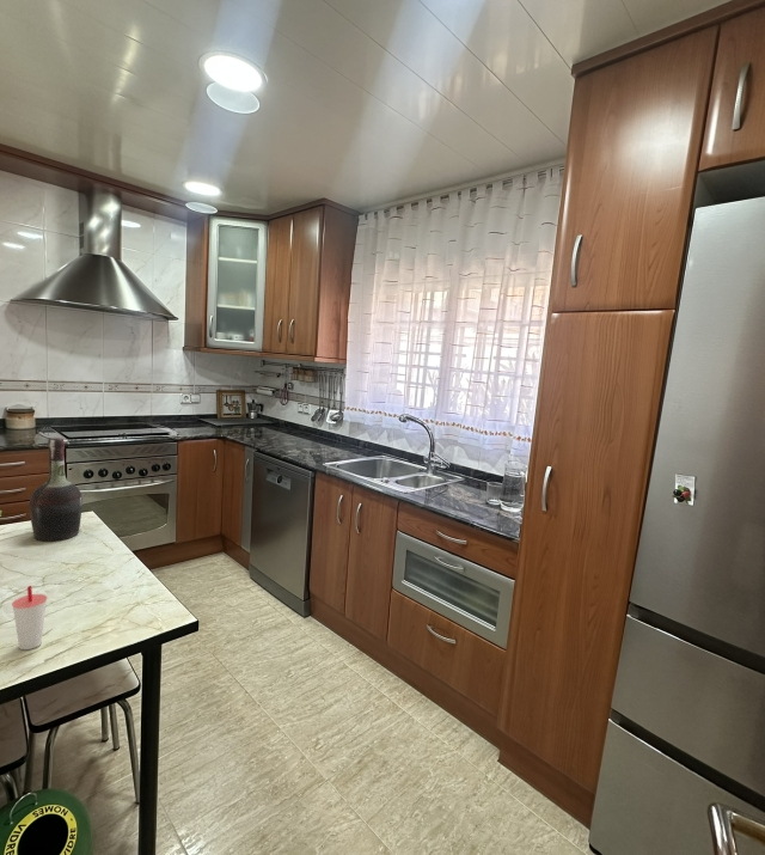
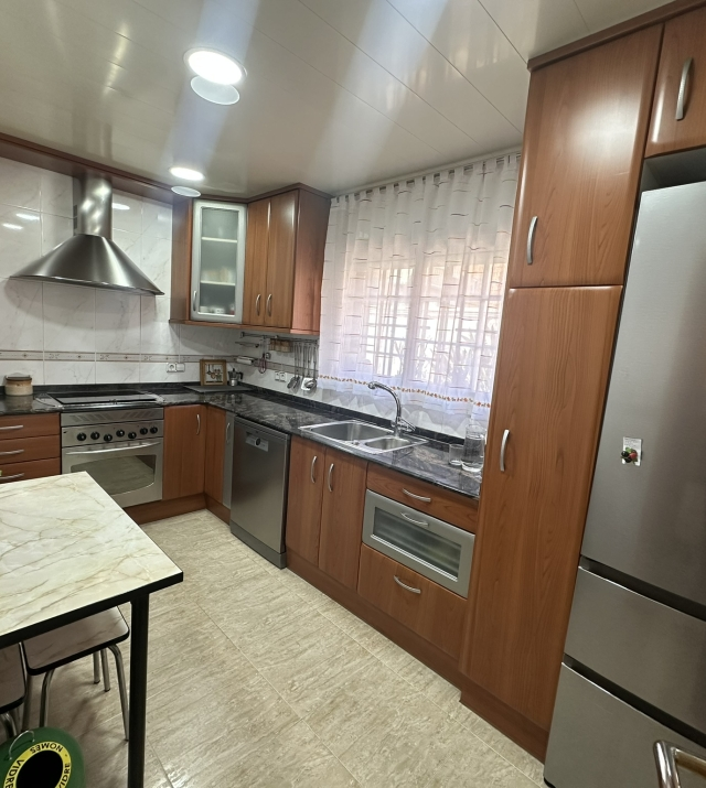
- cup (30, 615)
- cognac bottle (56, 487)
